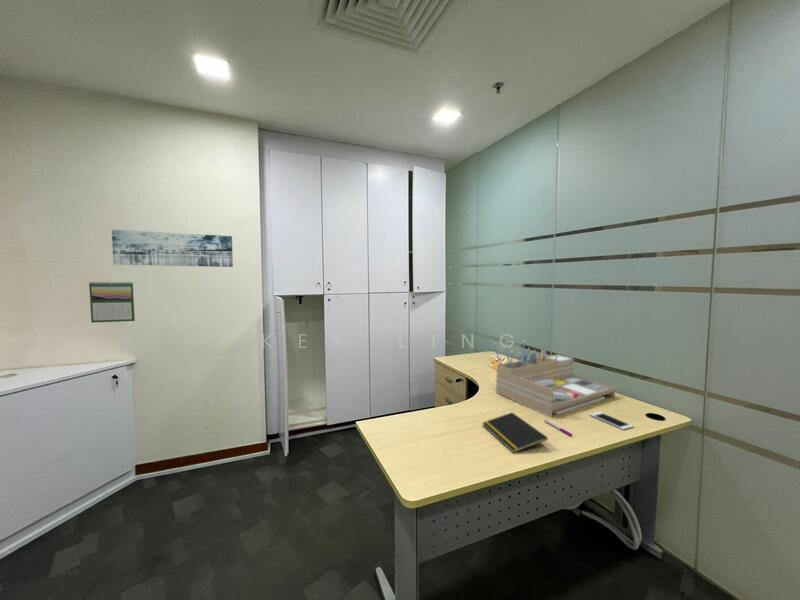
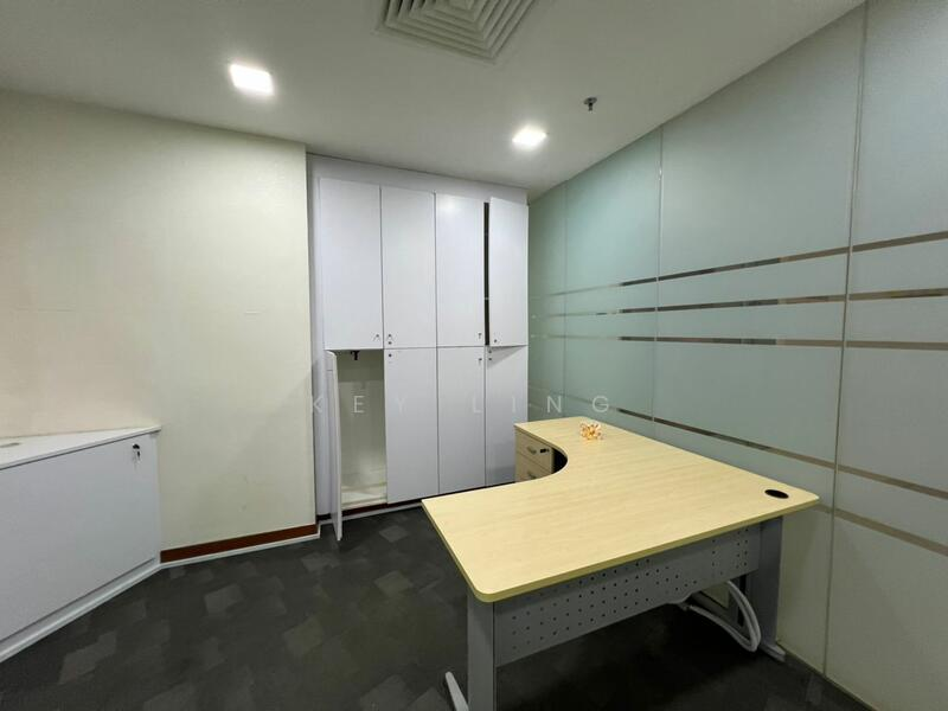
- desk organizer (553, 368)
- notepad (512, 430)
- calendar (112, 301)
- wall art (176, 249)
- pen (557, 427)
- cell phone (610, 420)
